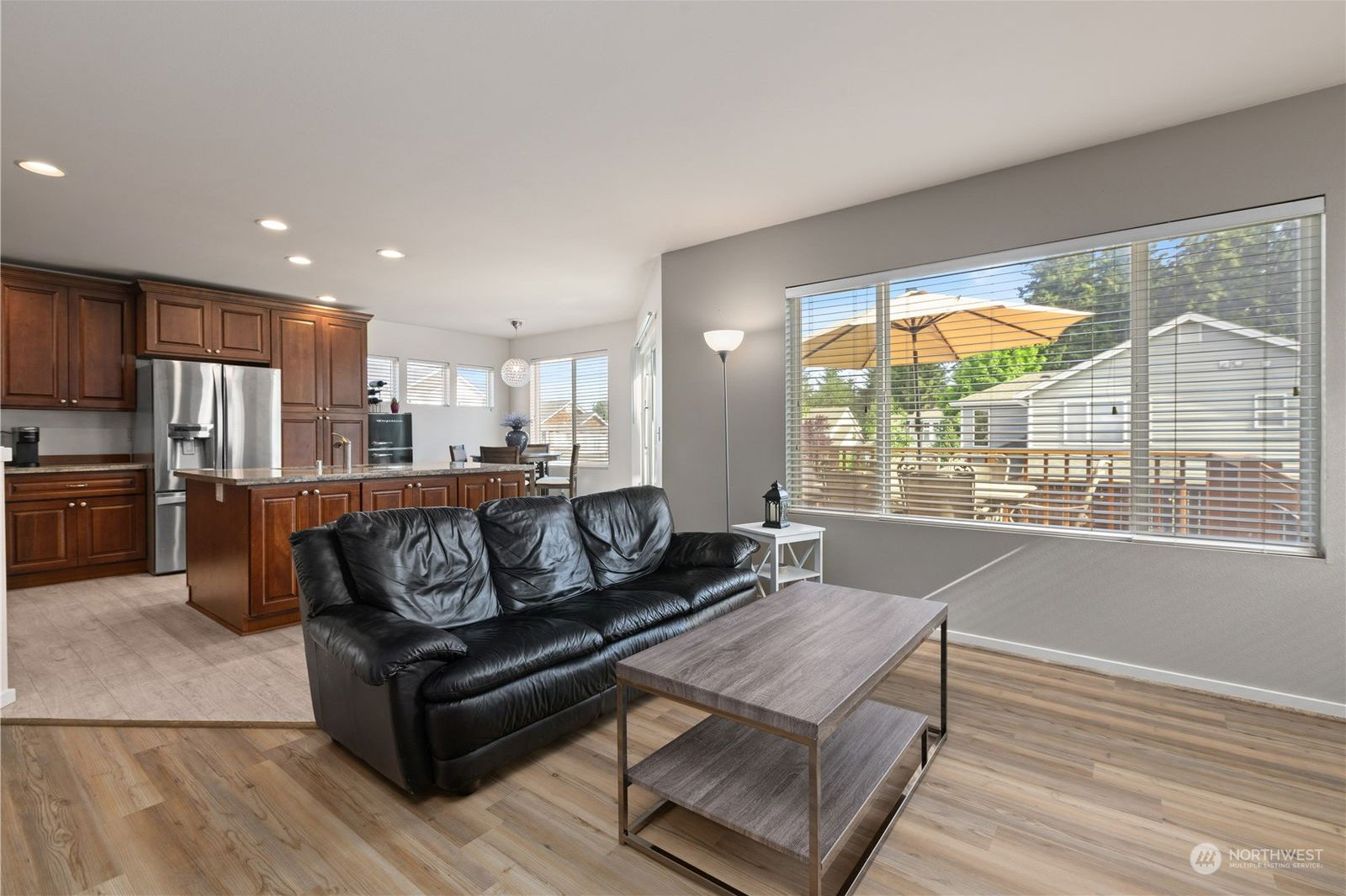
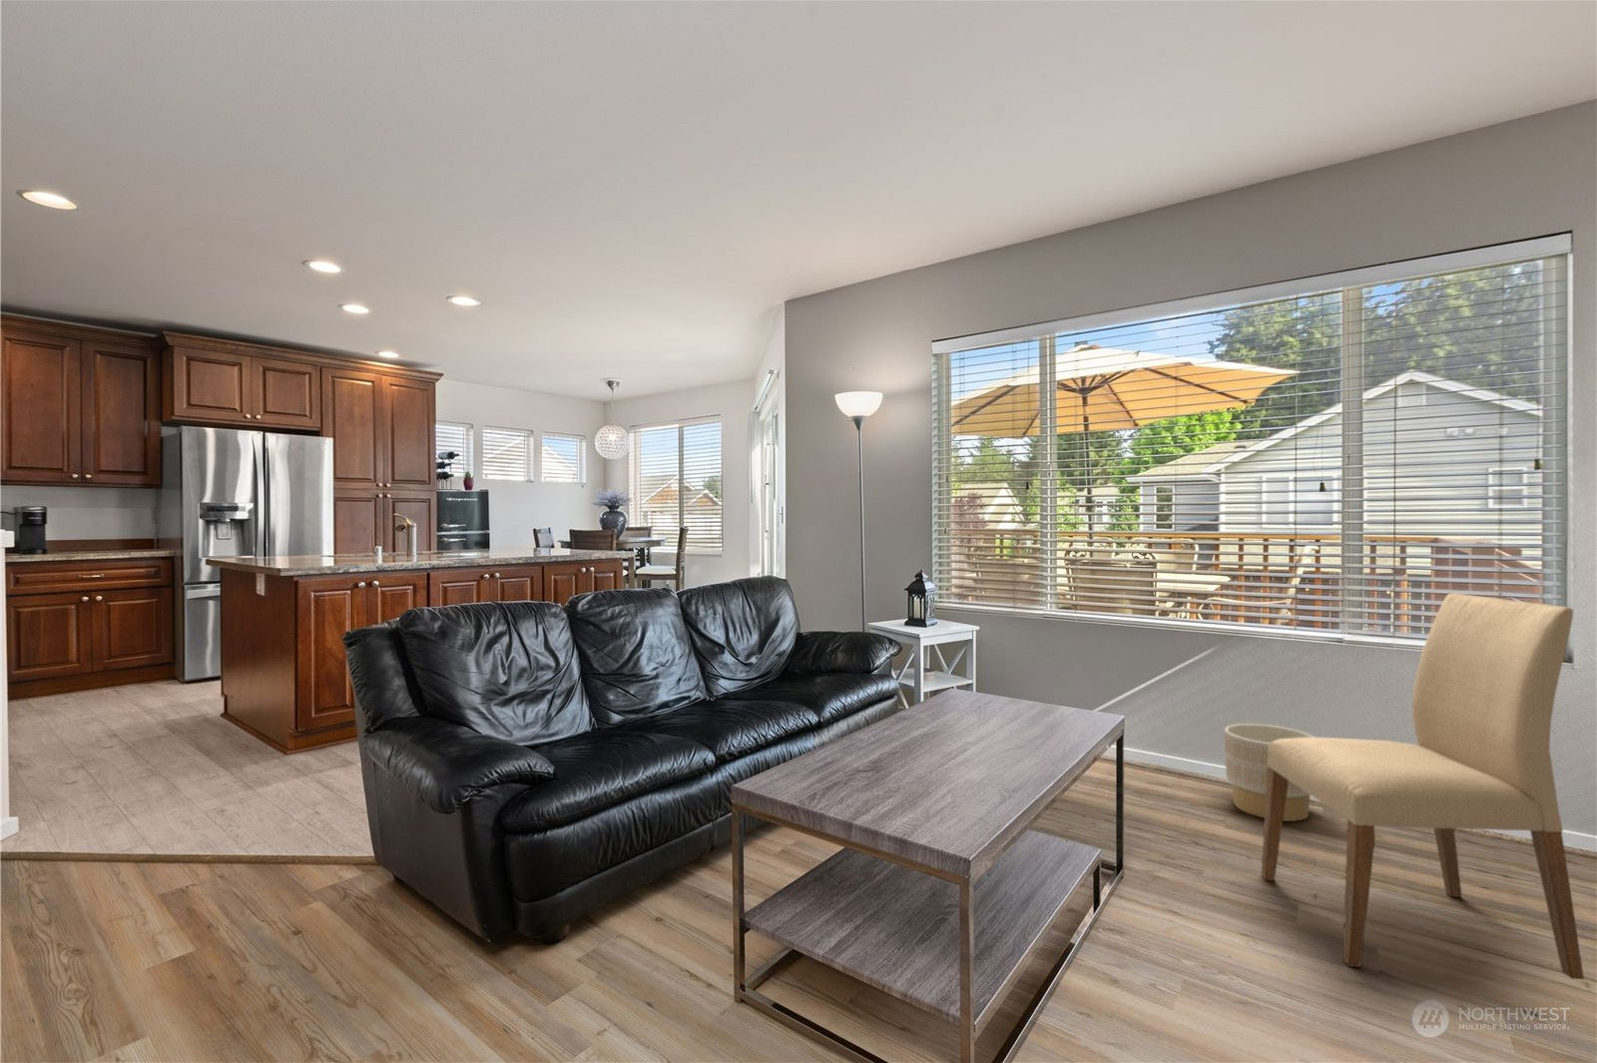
+ chair (1411, 762)
+ planter (1267, 771)
